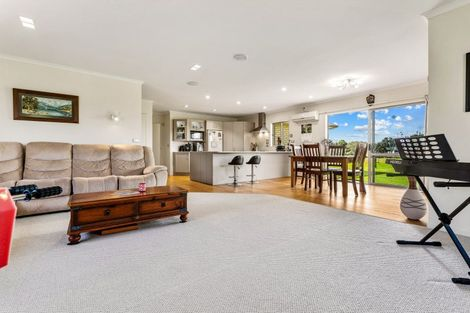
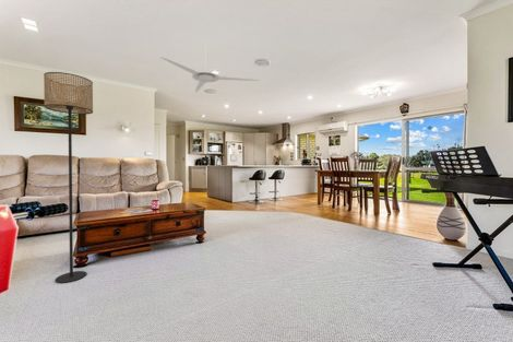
+ floor lamp (70, 178)
+ ceiling fan (206, 63)
